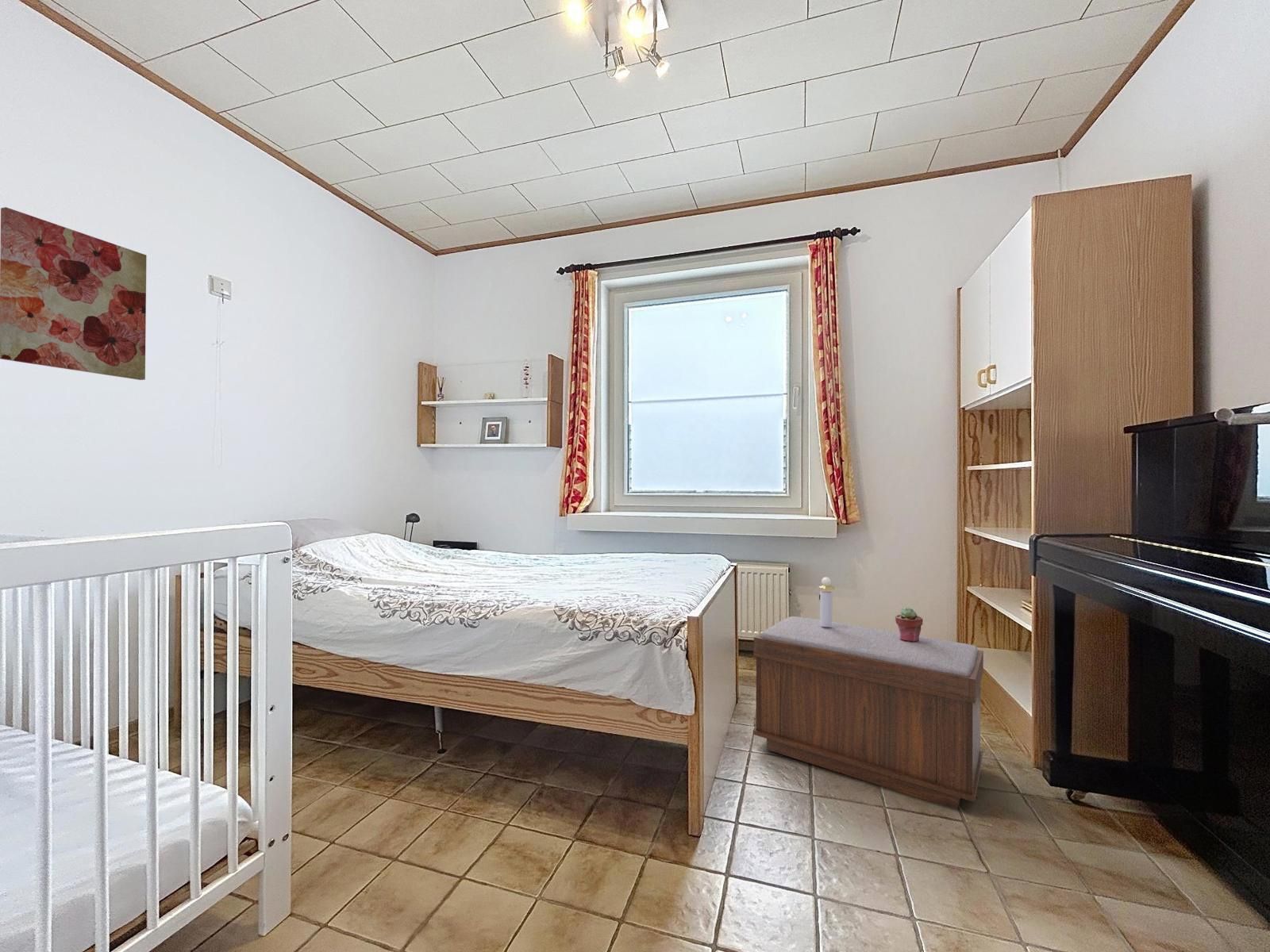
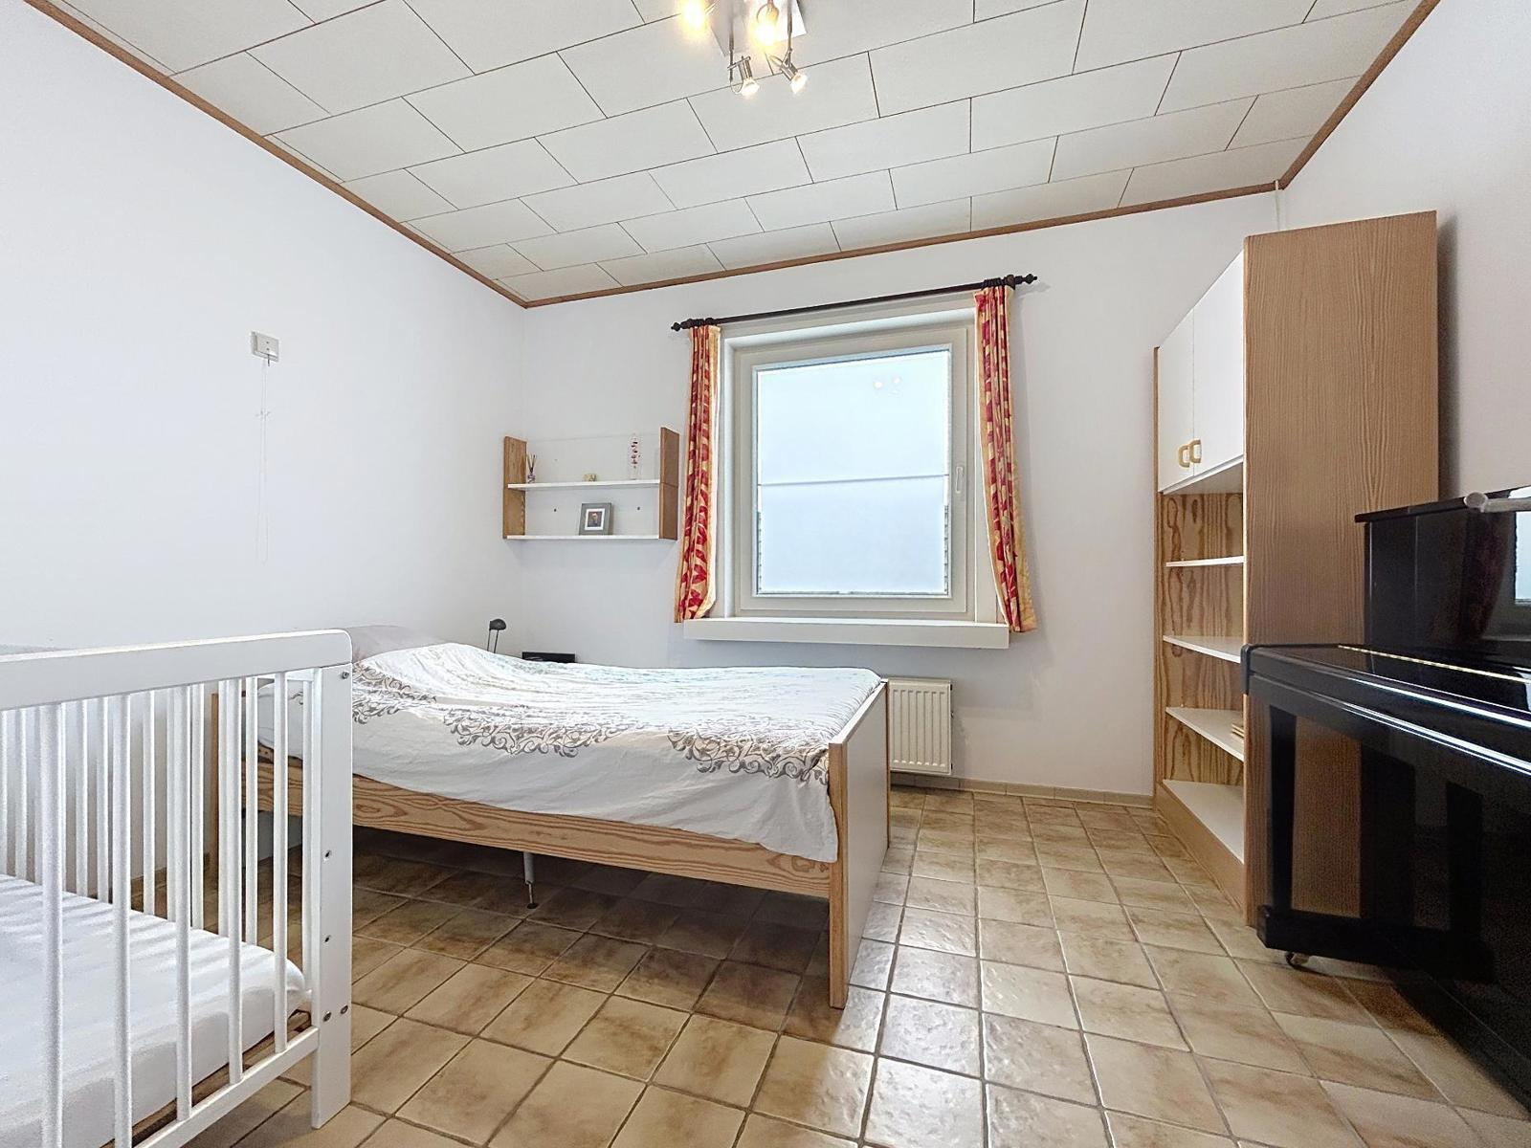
- perfume bottle (826, 601)
- bench (864, 697)
- wall art (79, 301)
- potted succulent (909, 624)
